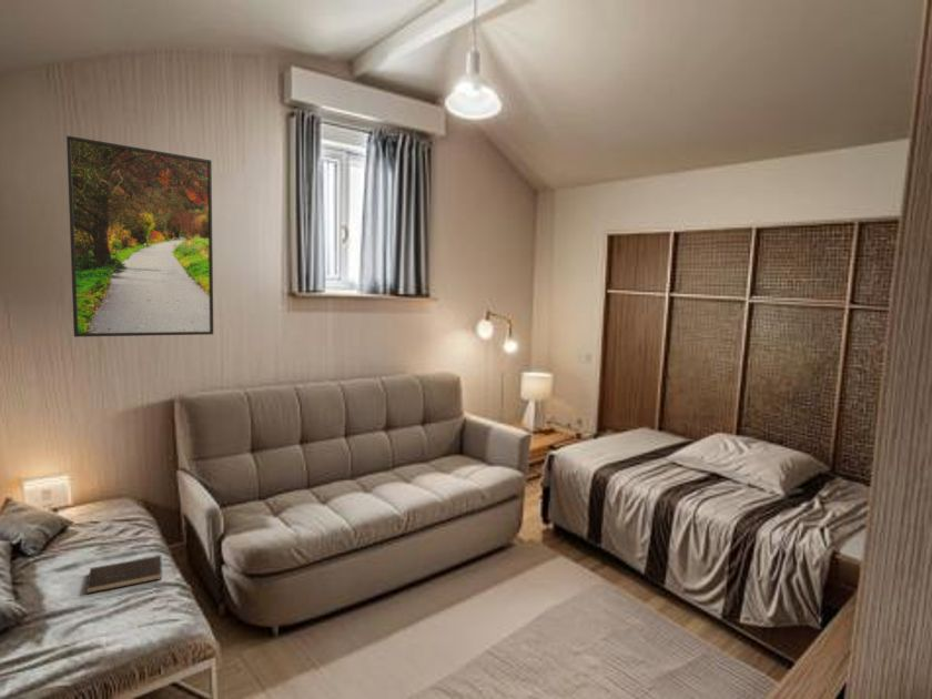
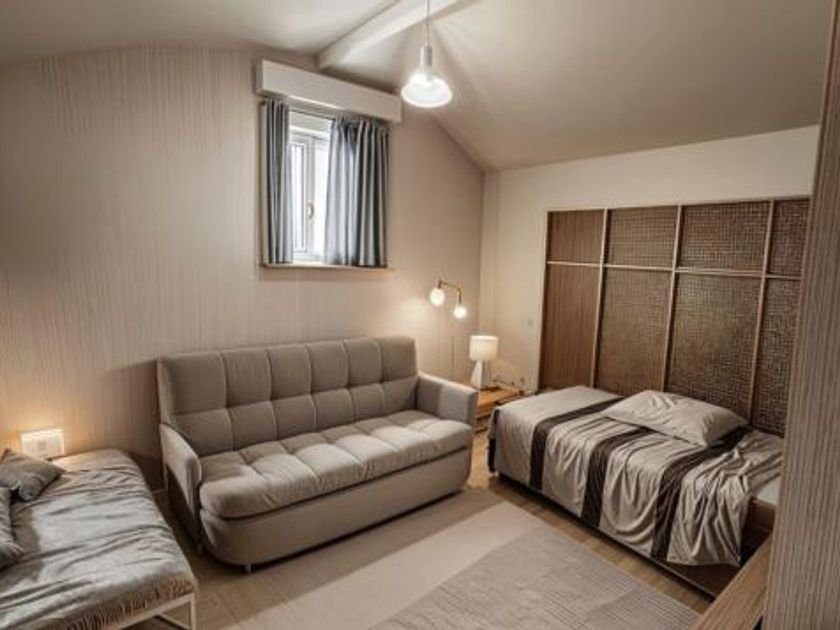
- hardcover book (125, 573)
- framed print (145, 243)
